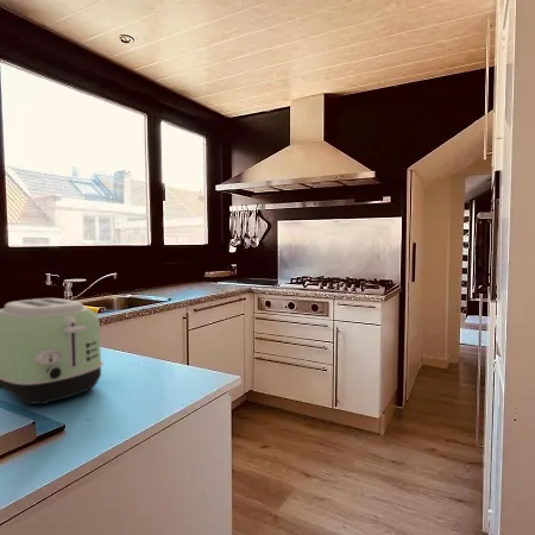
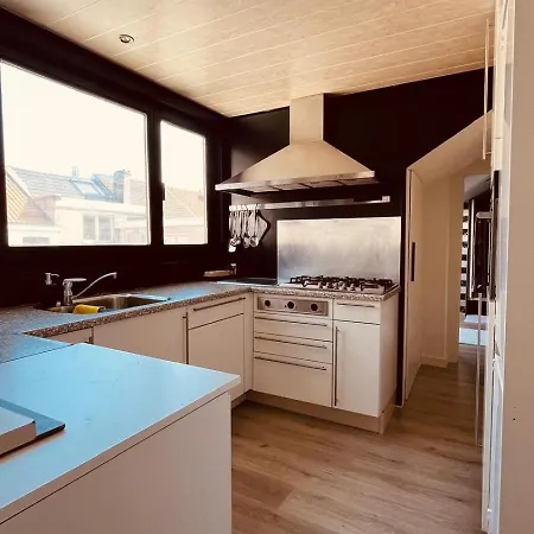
- toaster (48, 346)
